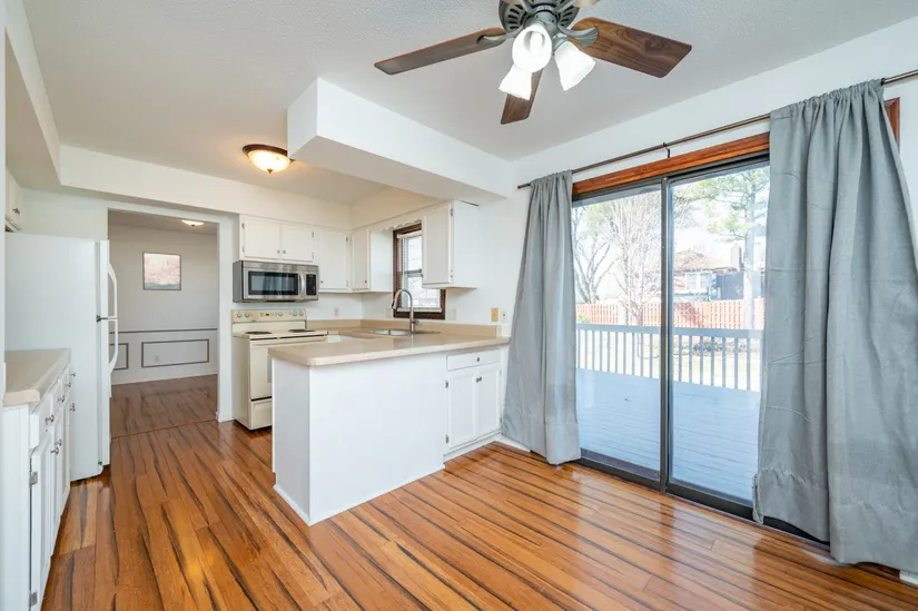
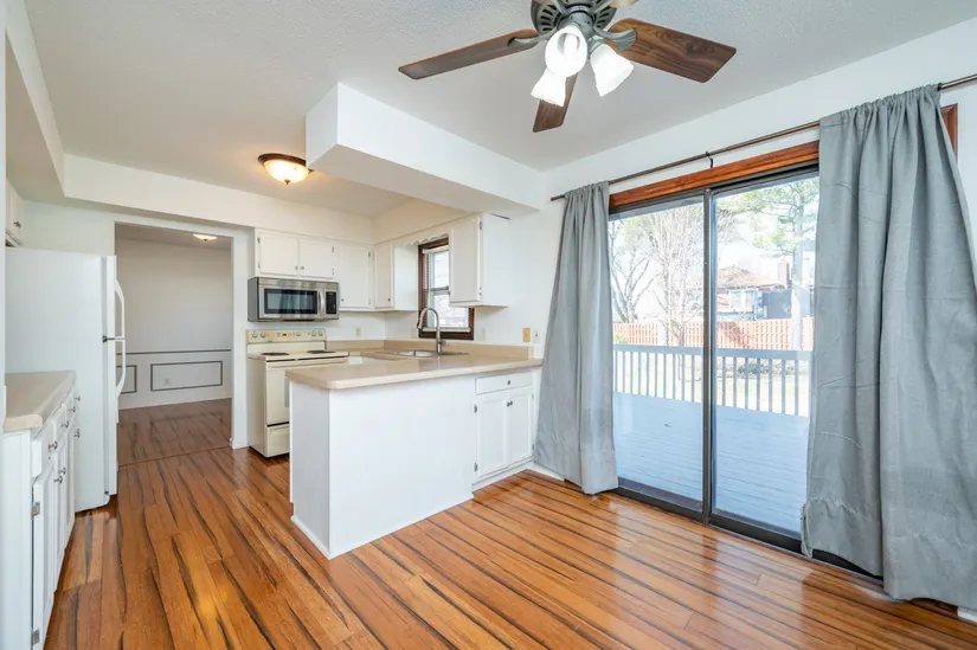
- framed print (161, 272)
